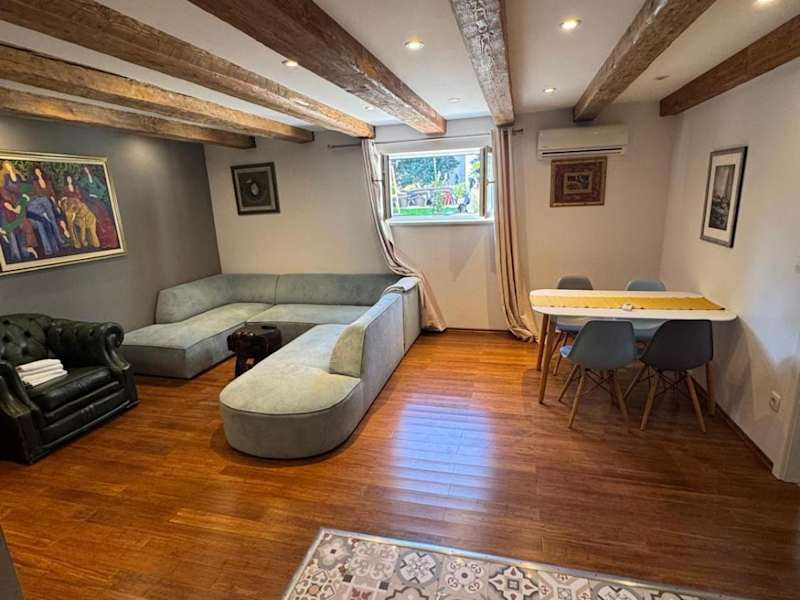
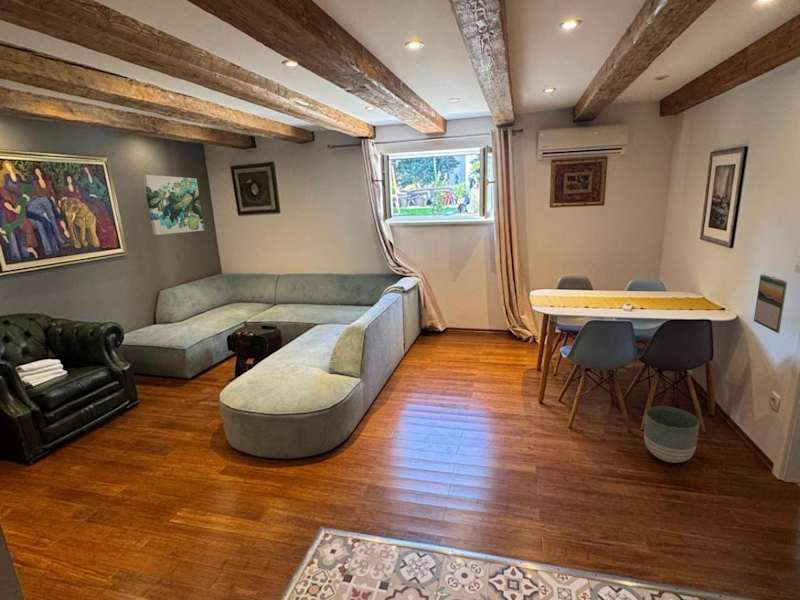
+ wall art (176, 205)
+ planter (669, 437)
+ calendar (769, 302)
